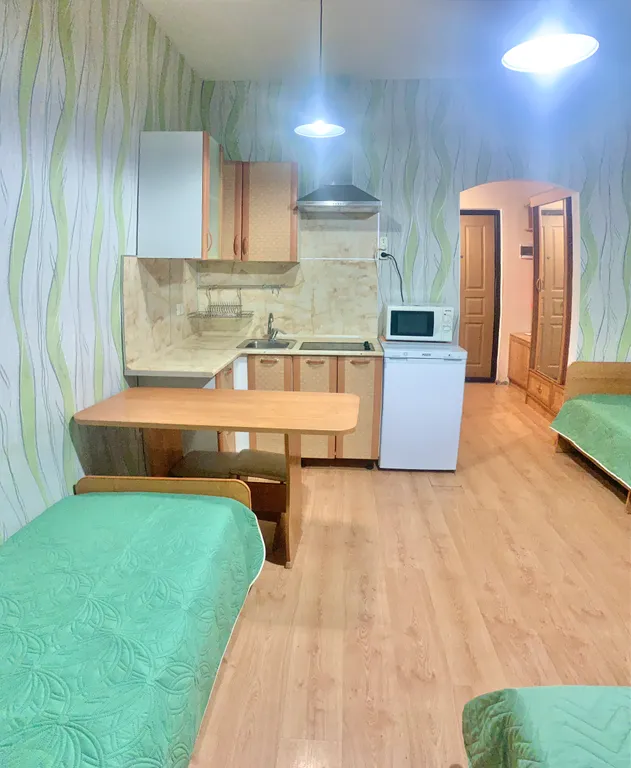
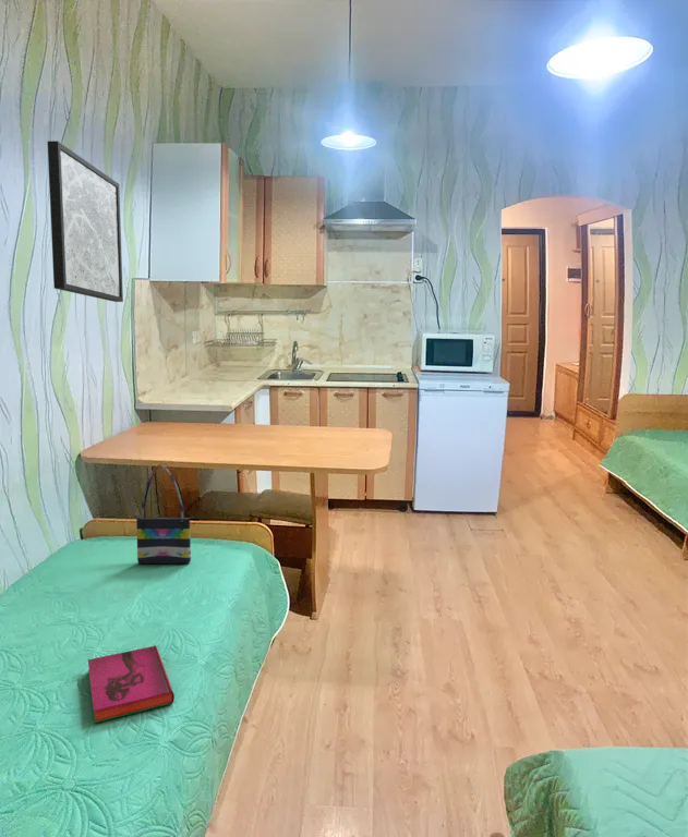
+ tote bag (164, 518)
+ wall art (89, 231)
+ hardback book (129, 680)
